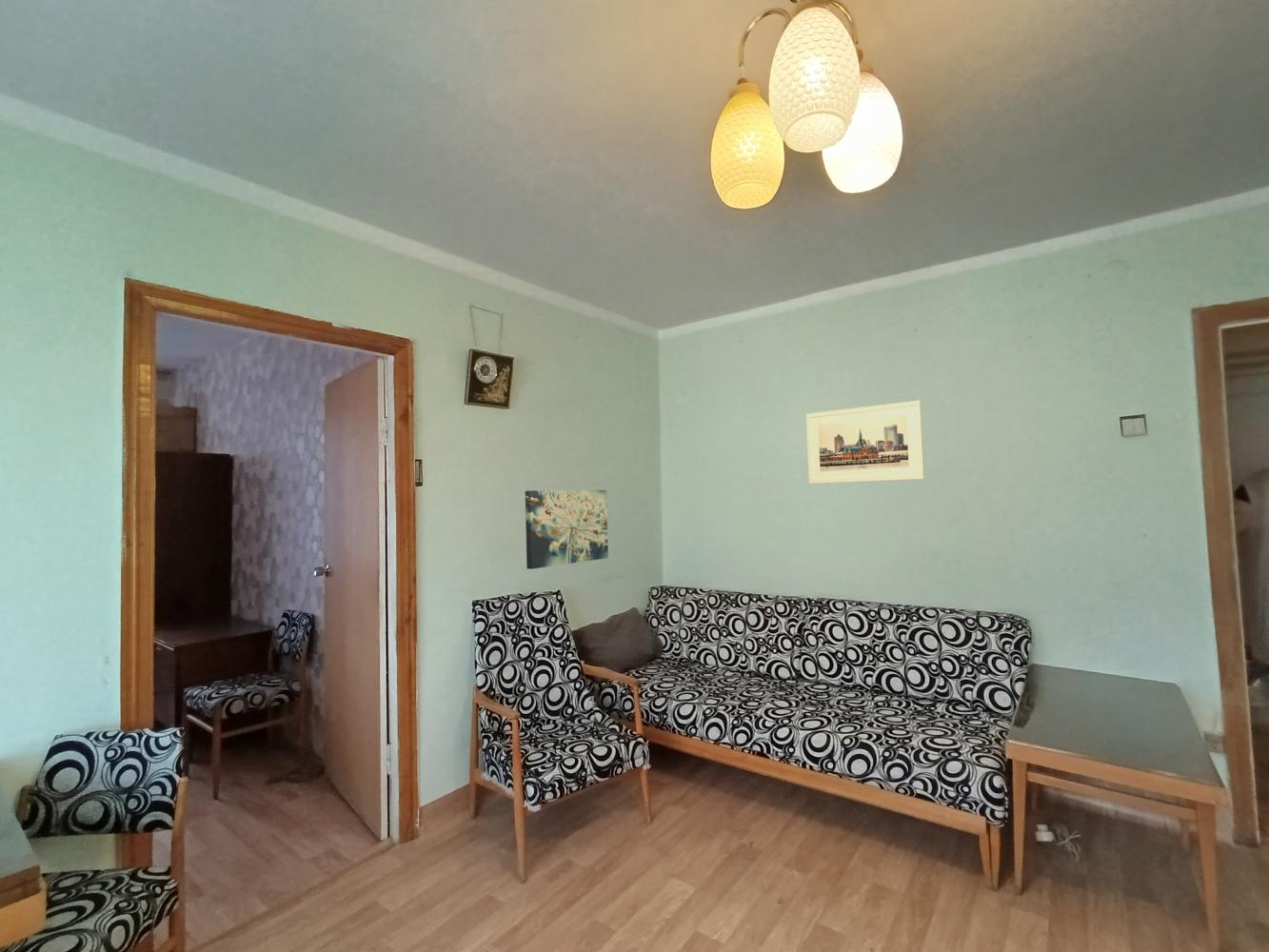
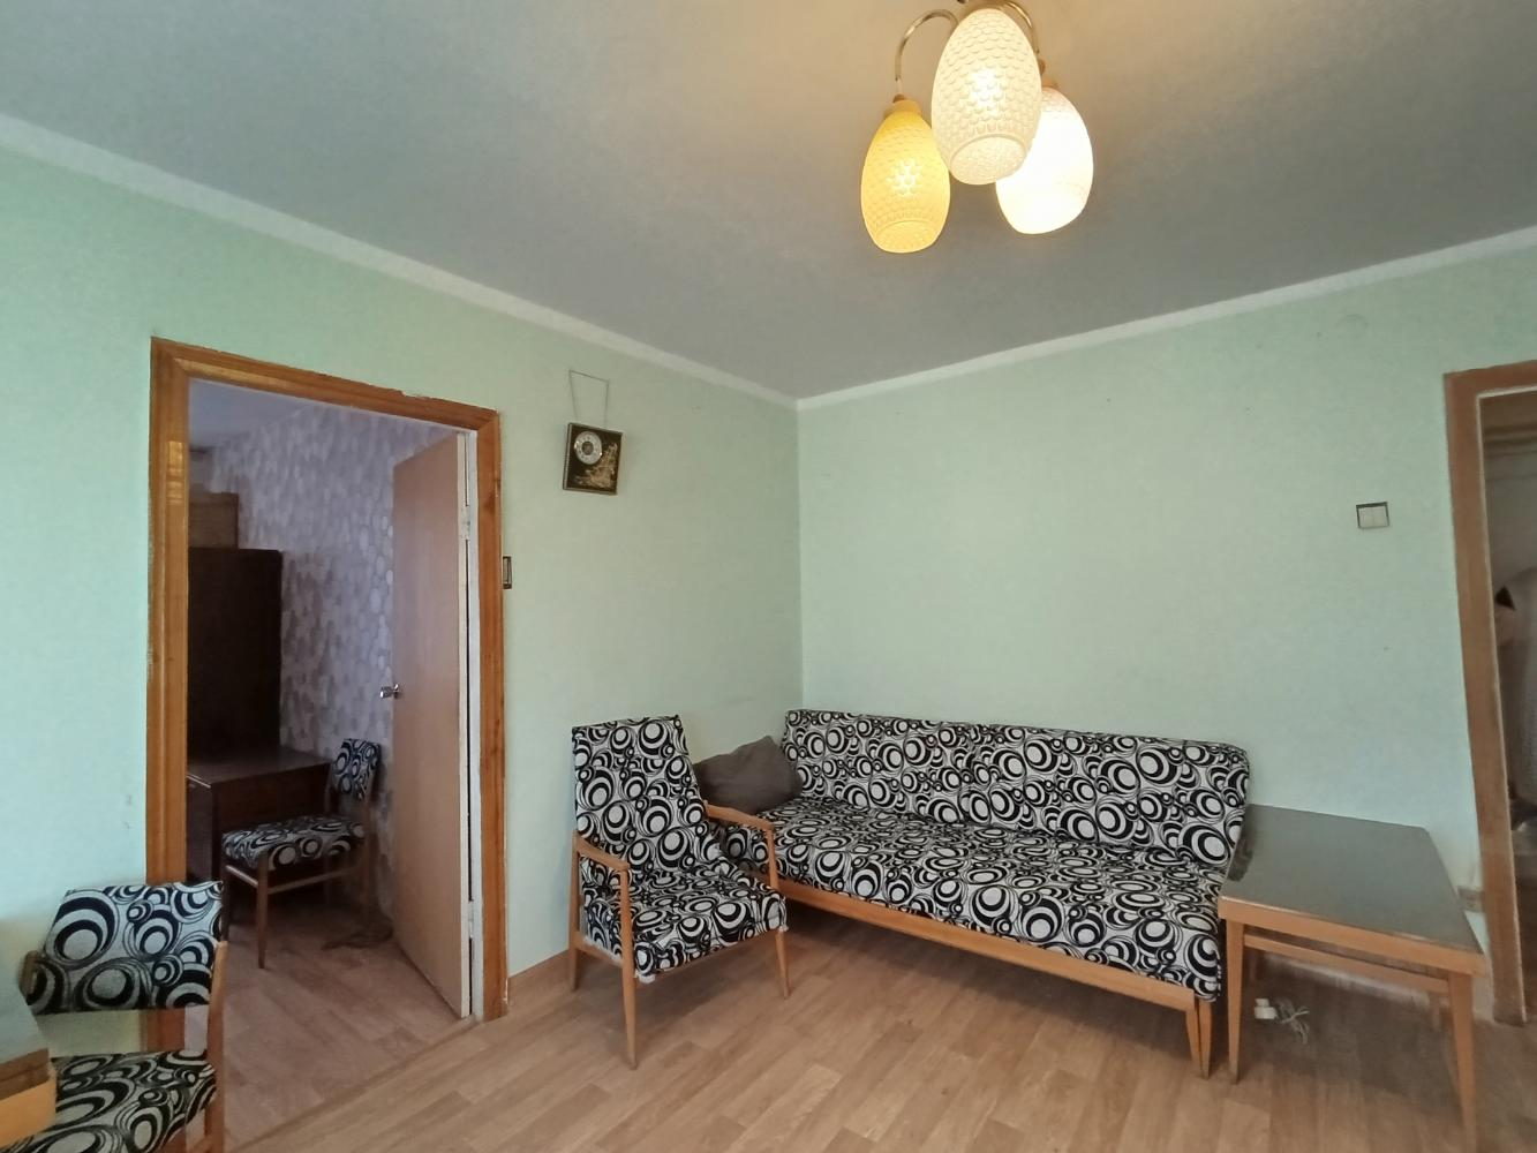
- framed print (862, 445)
- wall art (569, 526)
